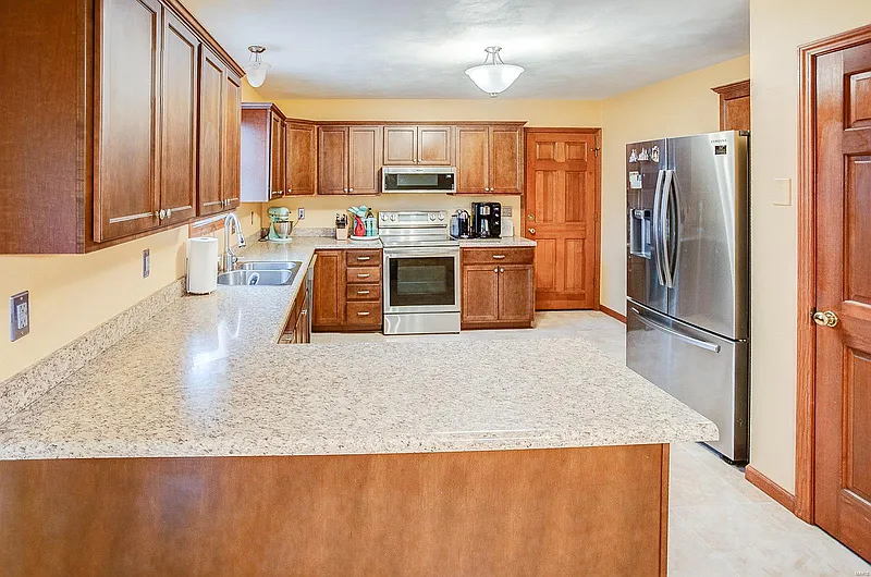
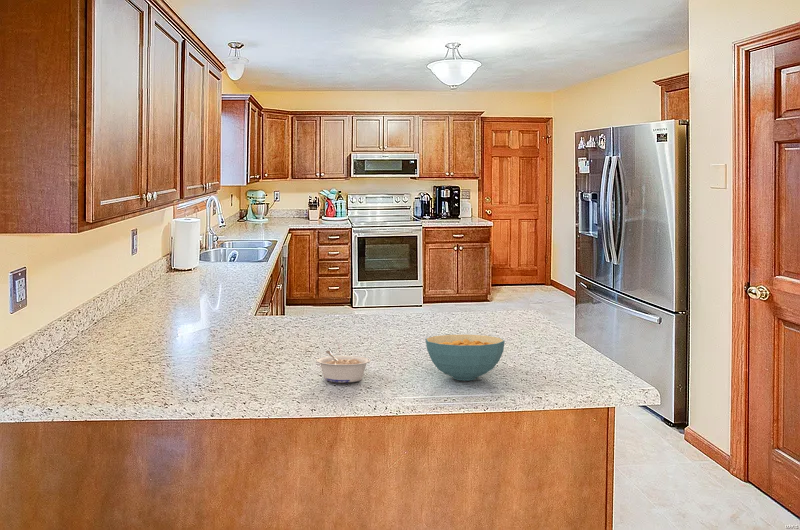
+ cereal bowl (464, 358)
+ legume (341, 367)
